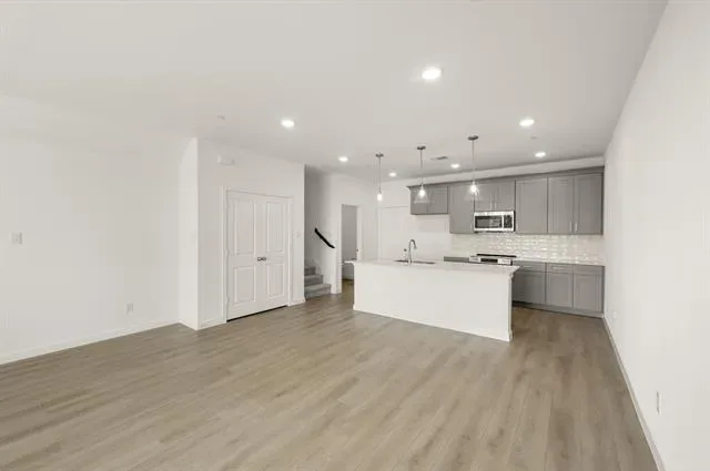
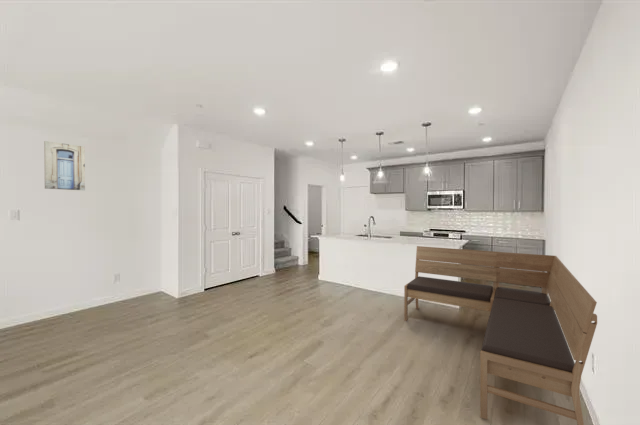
+ wall art (65, 166)
+ bench (469, 306)
